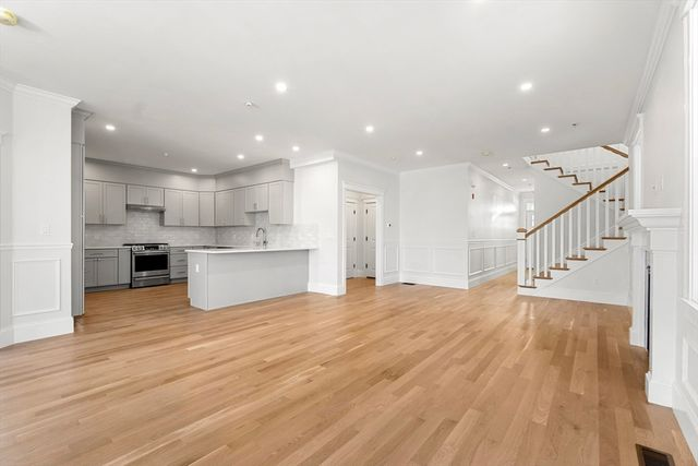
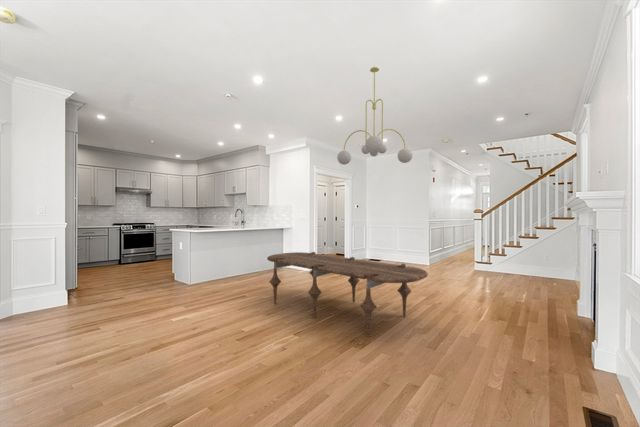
+ chandelier (374, 111)
+ dining table (339, 274)
